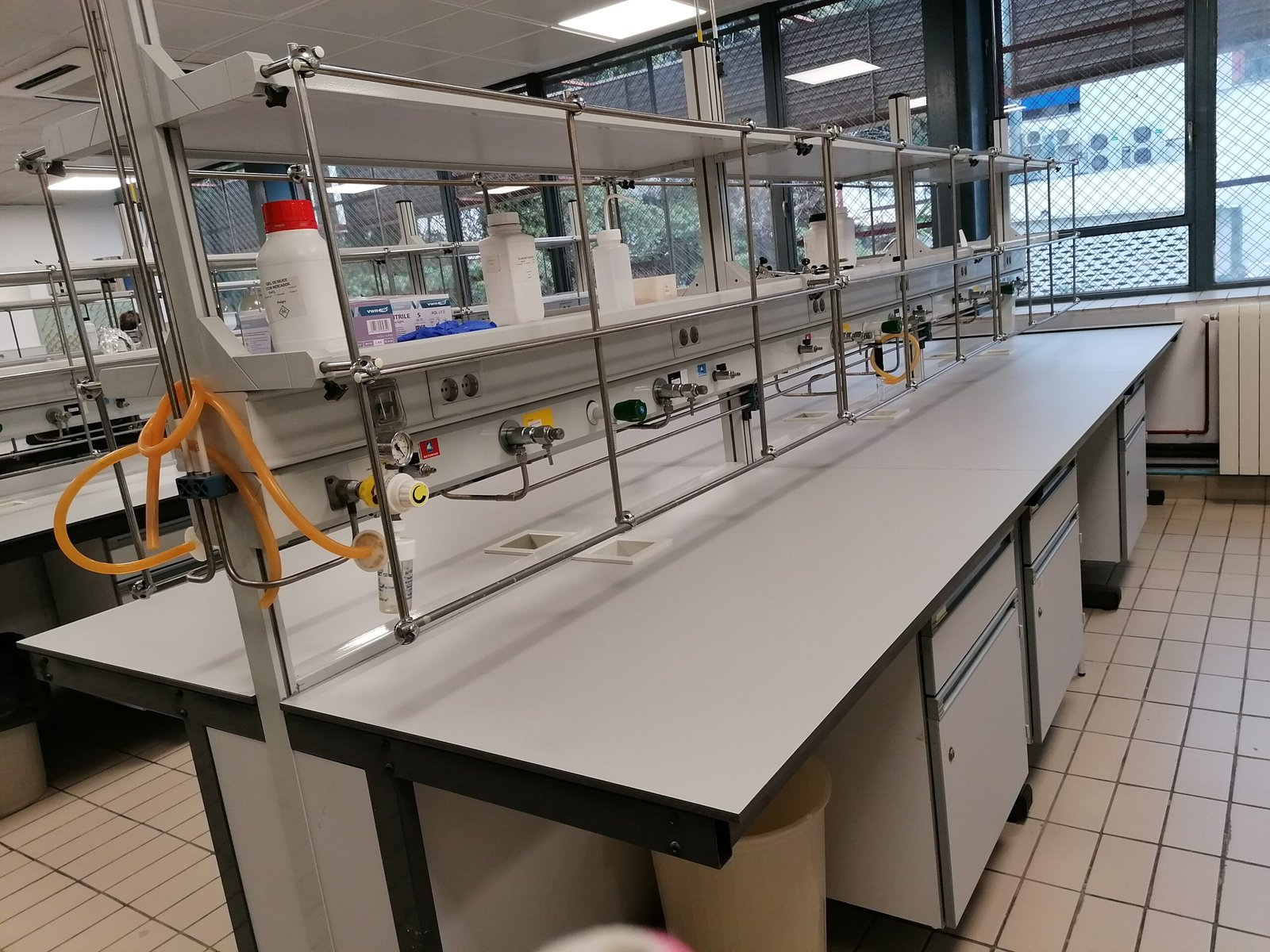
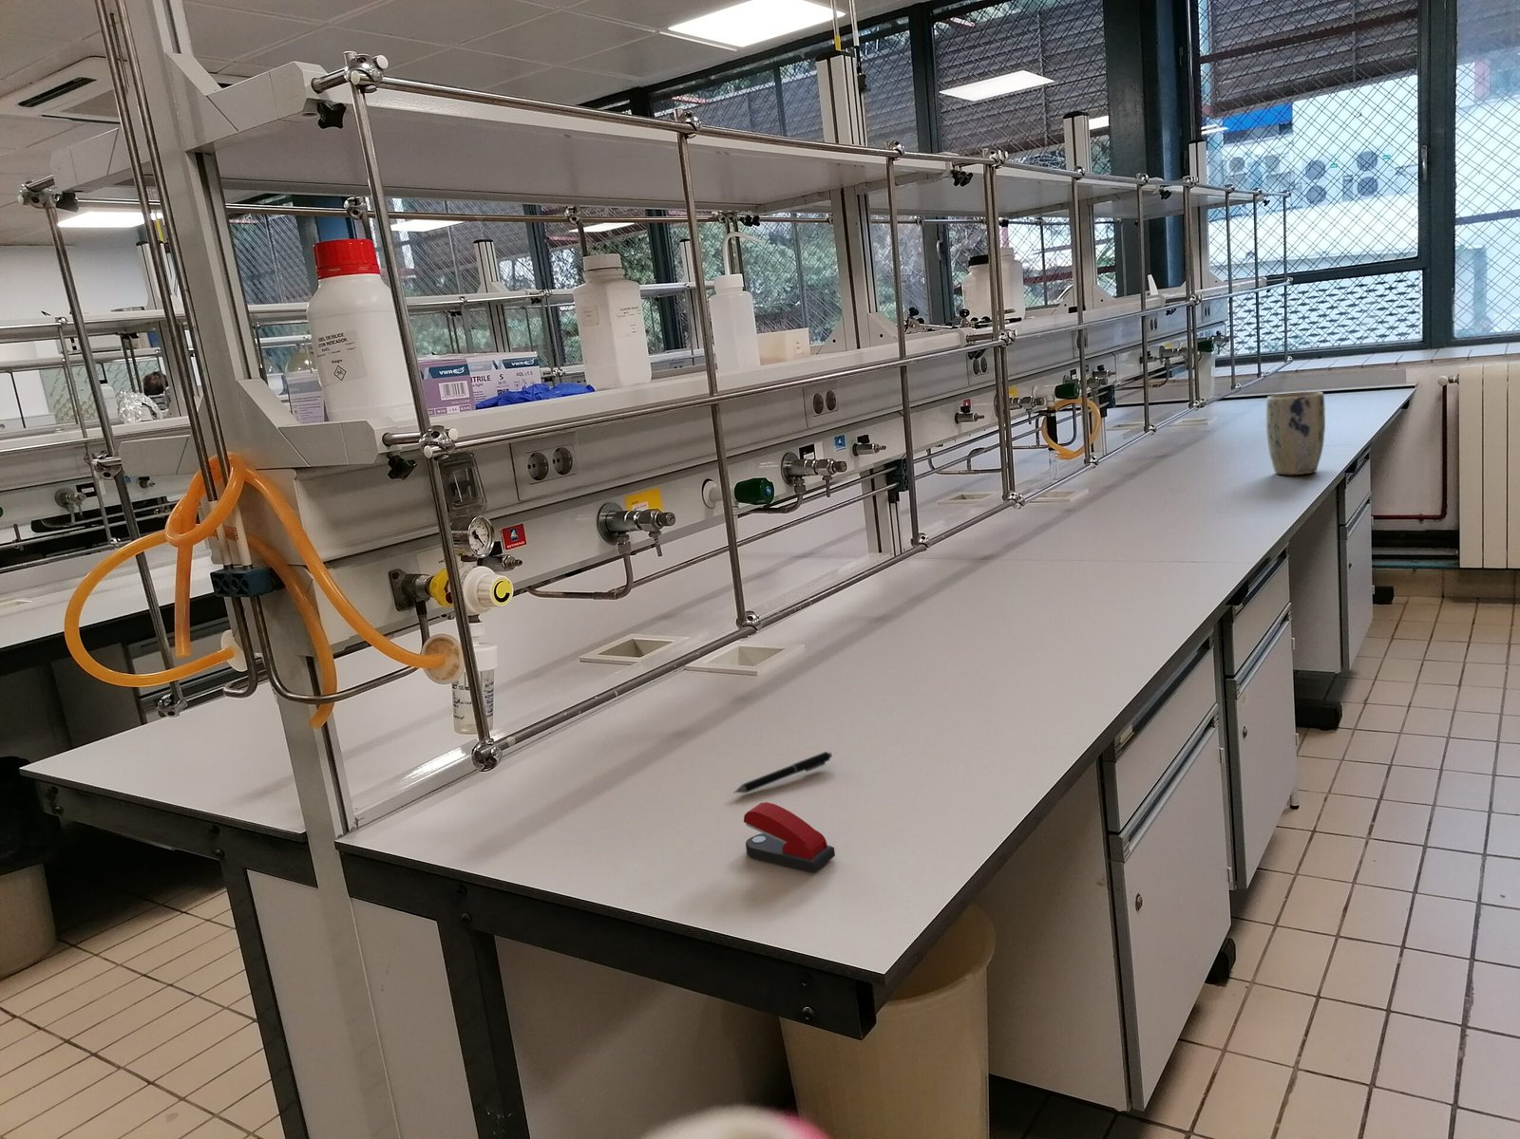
+ plant pot (1295, 433)
+ stapler (784, 833)
+ pen (783, 773)
